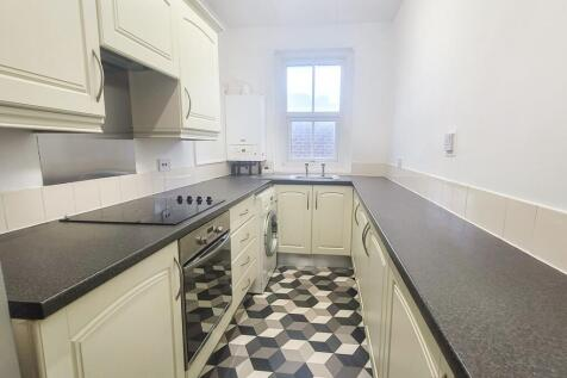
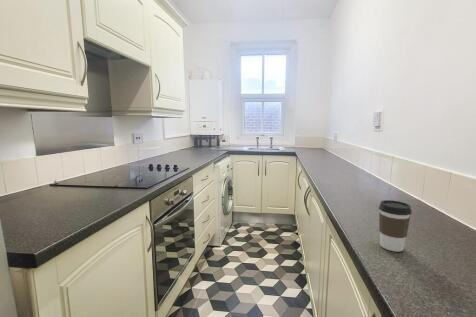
+ coffee cup (393, 225)
